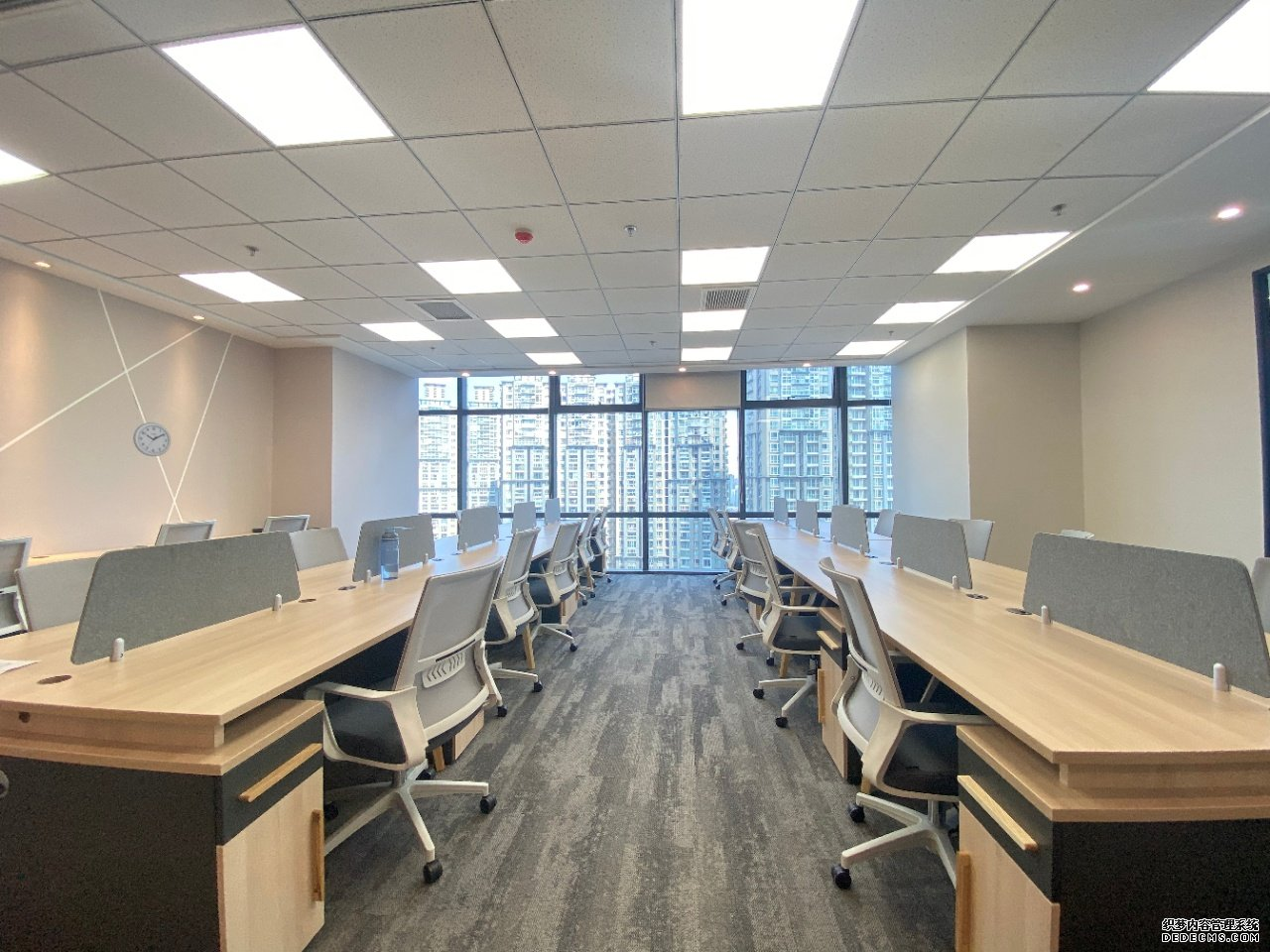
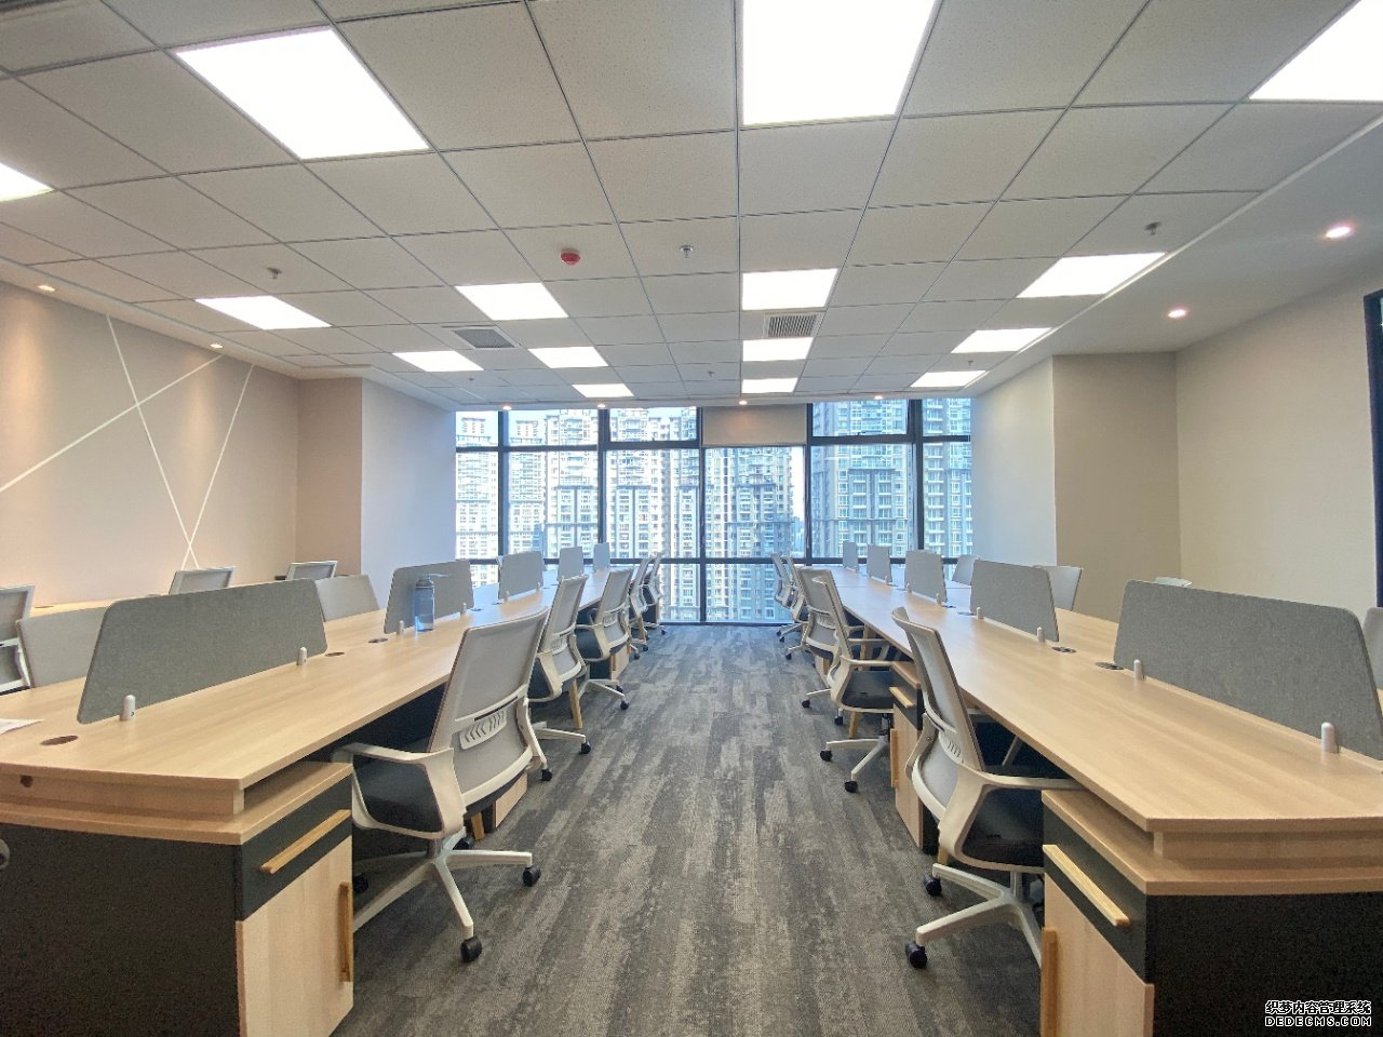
- wall clock (153, 439)
